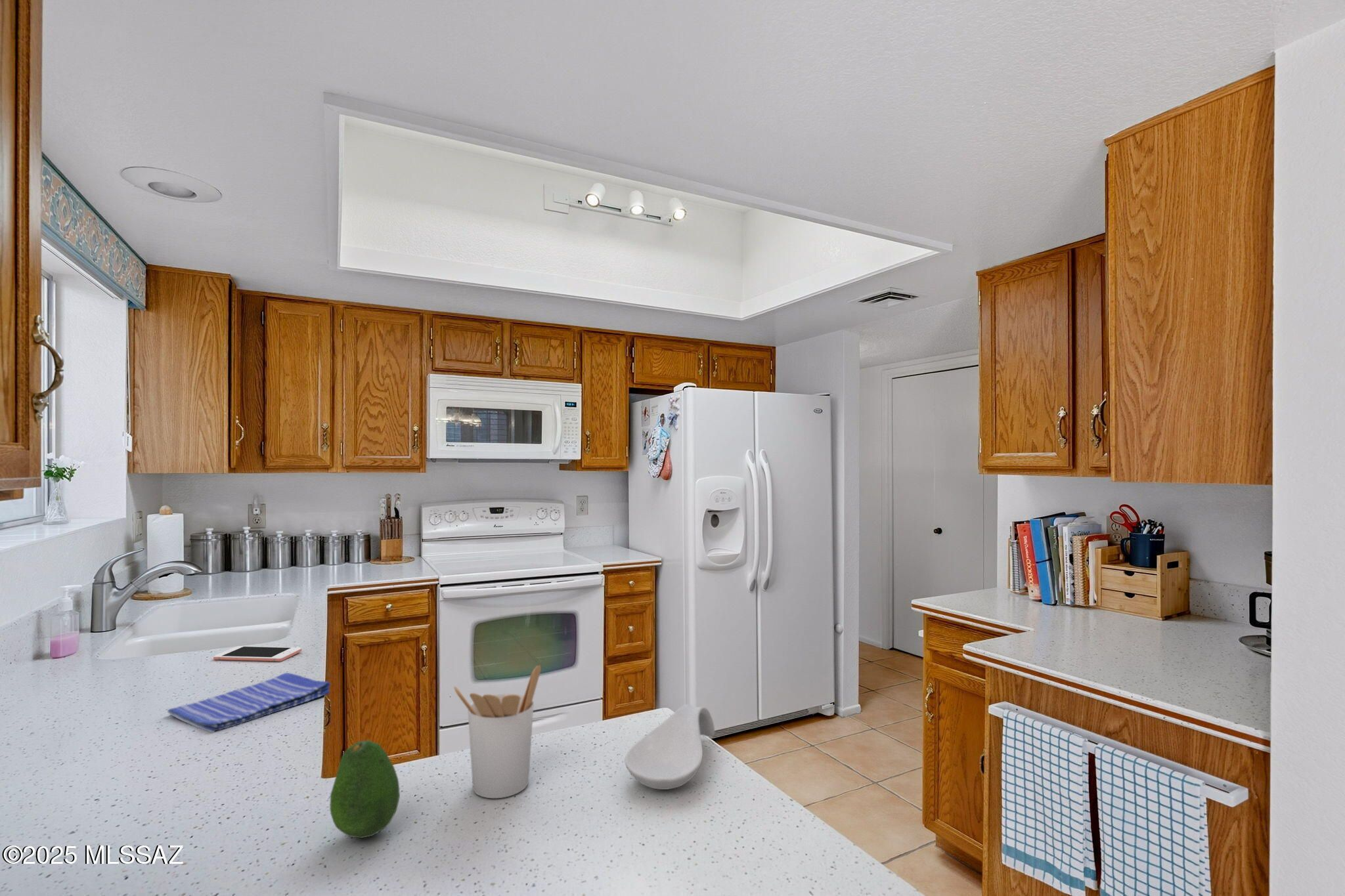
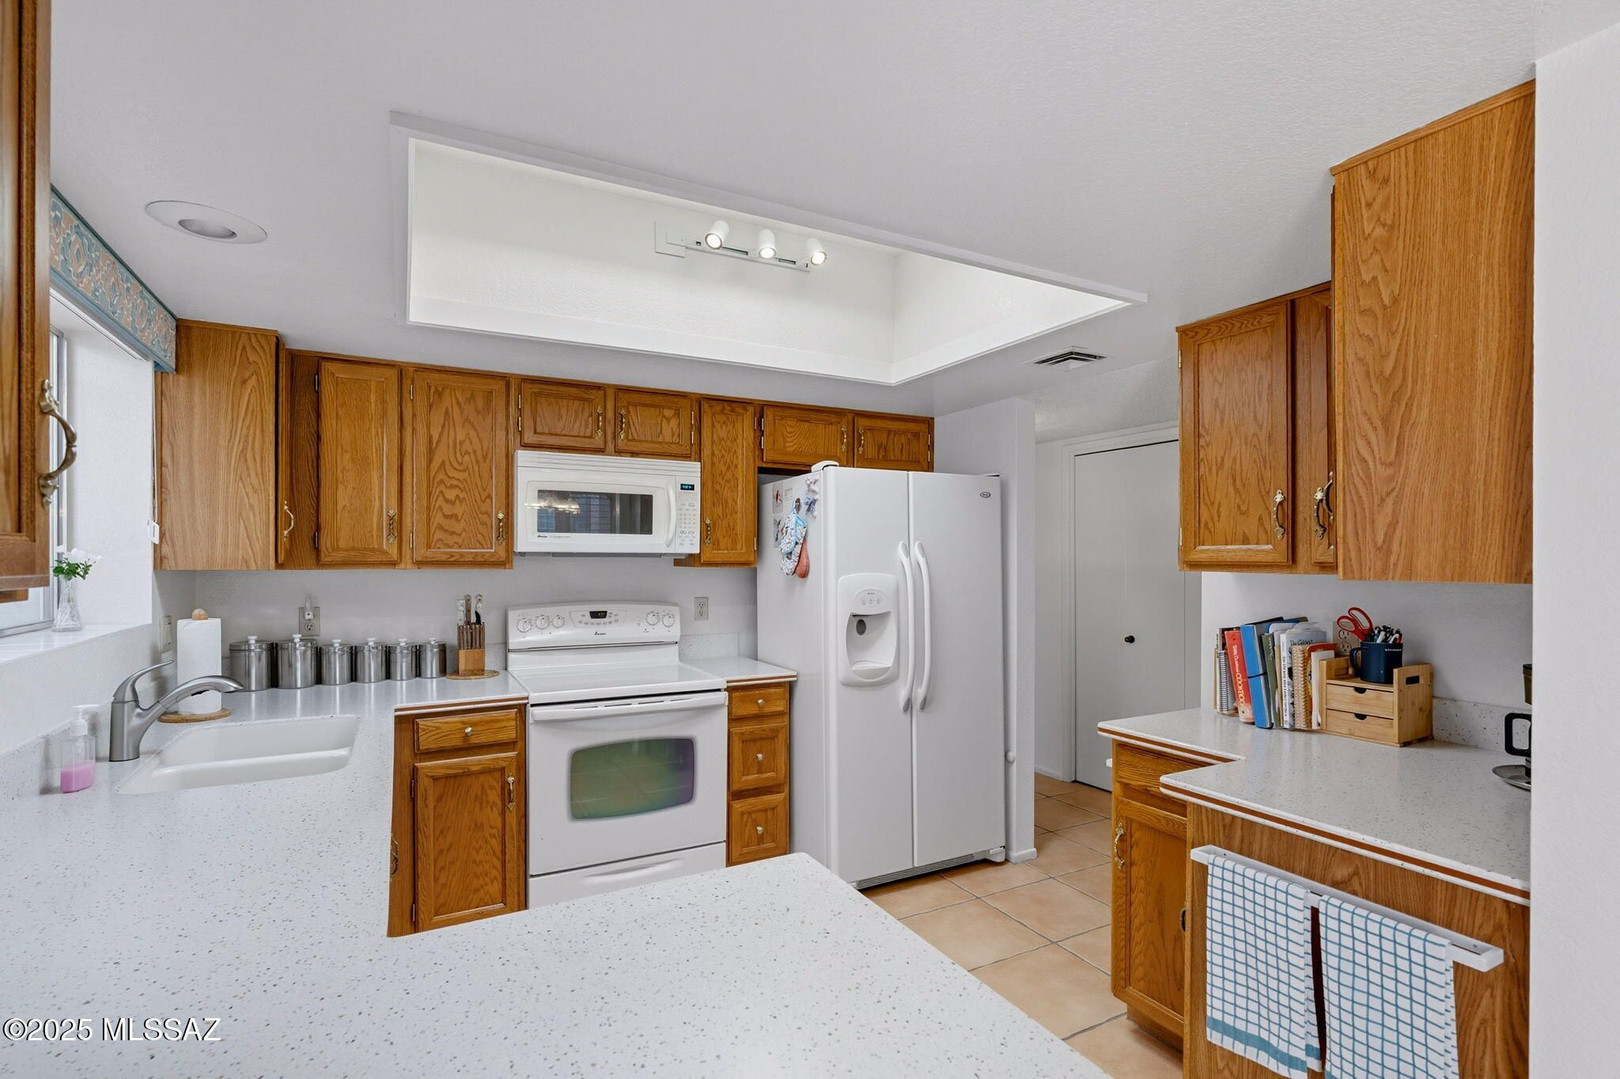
- dish towel (254, 698)
- cell phone (258, 653)
- spoon rest (677, 742)
- utensil holder (499, 733)
- fruit (365, 789)
